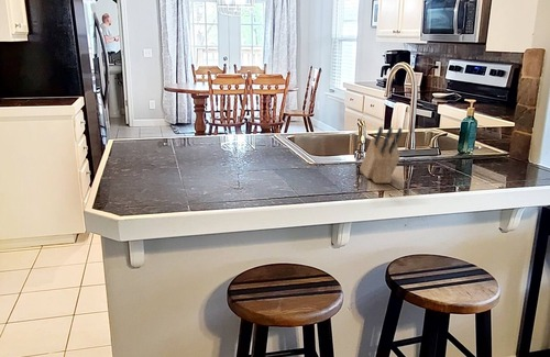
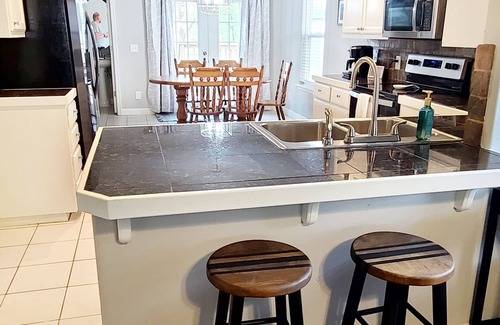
- knife block (381, 150)
